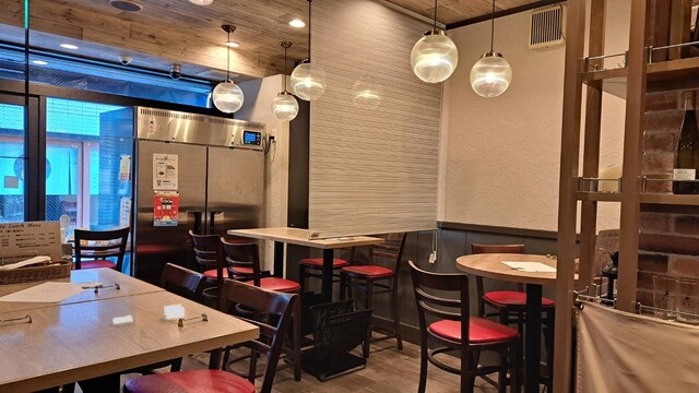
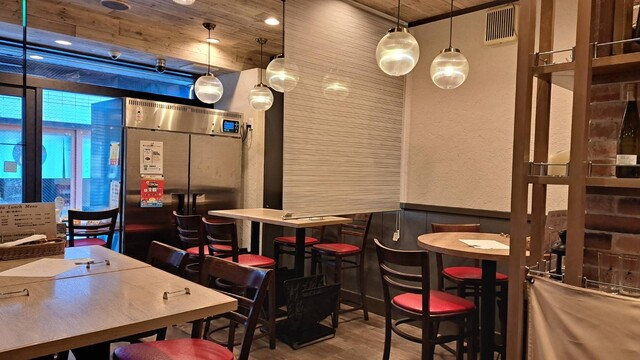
- paper (164, 312)
